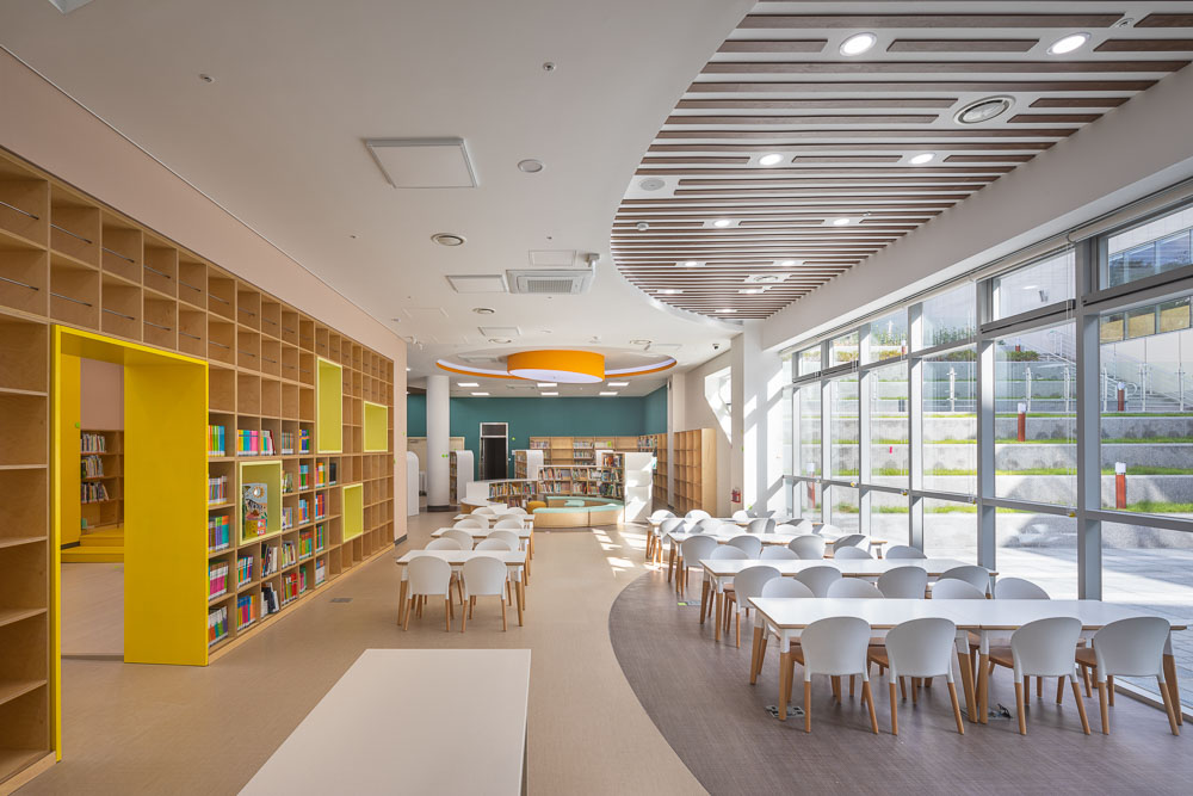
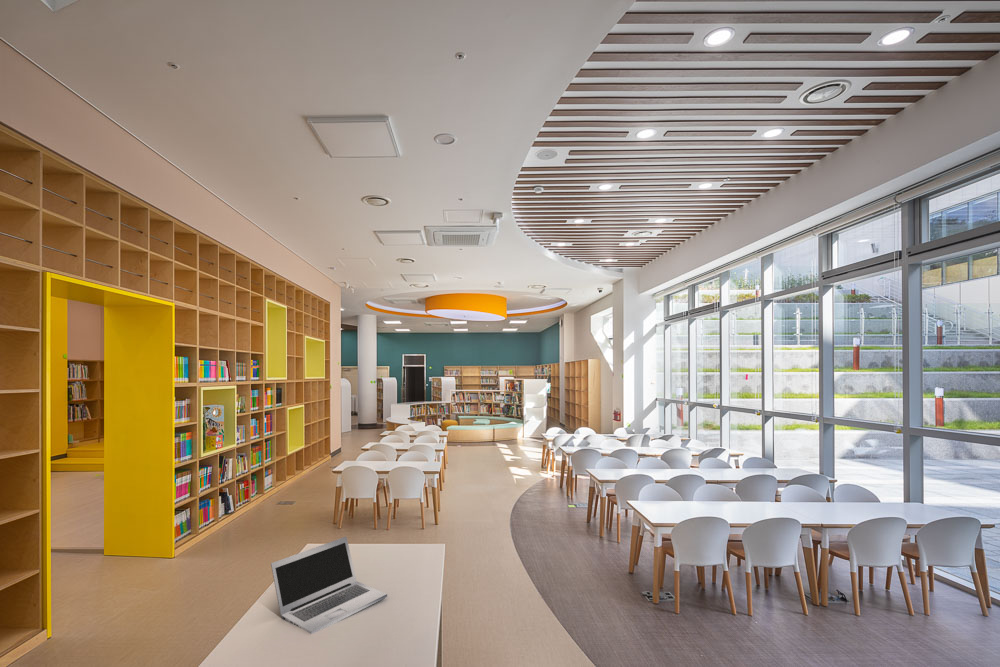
+ laptop (330, 581)
